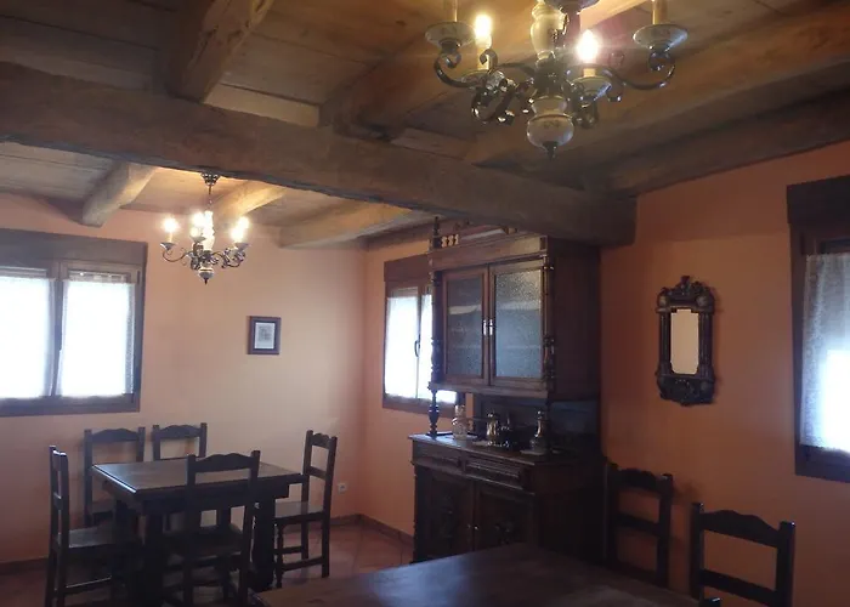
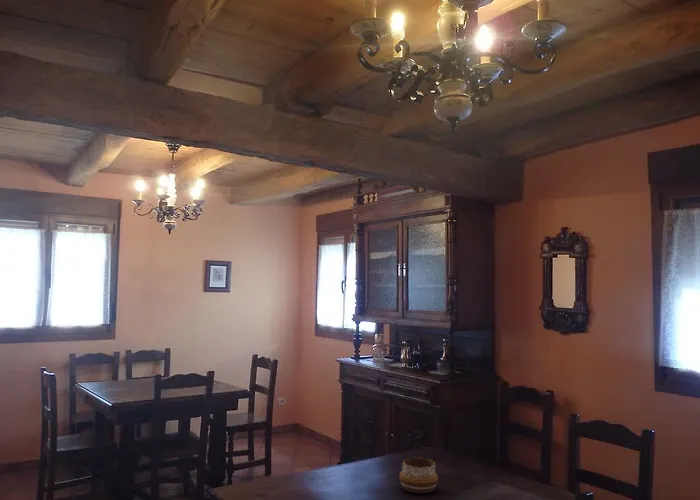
+ decorative bowl (418, 475)
